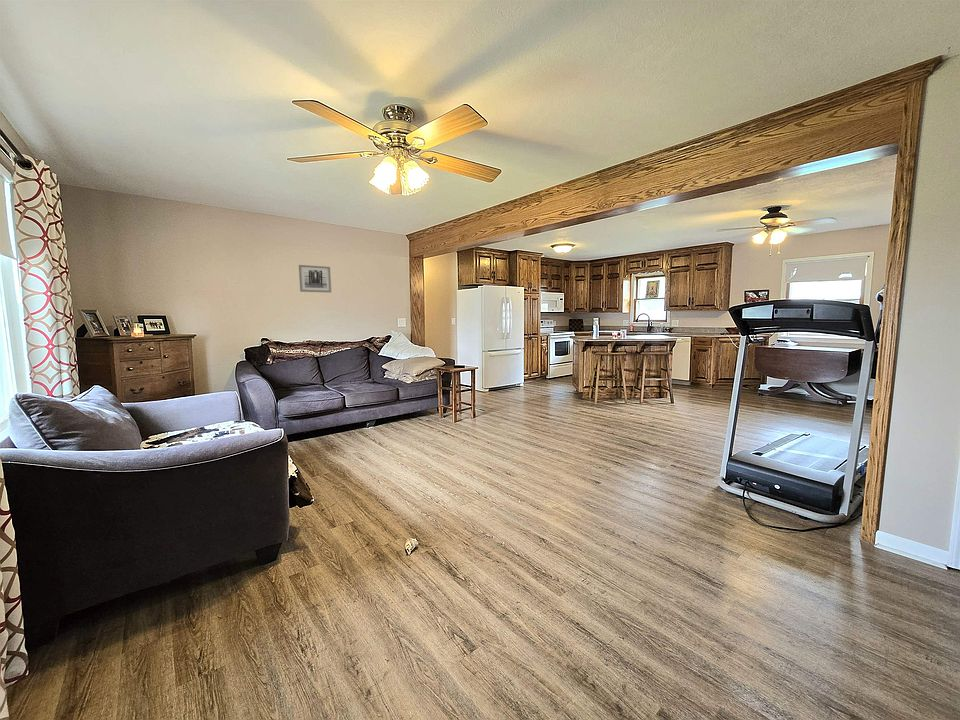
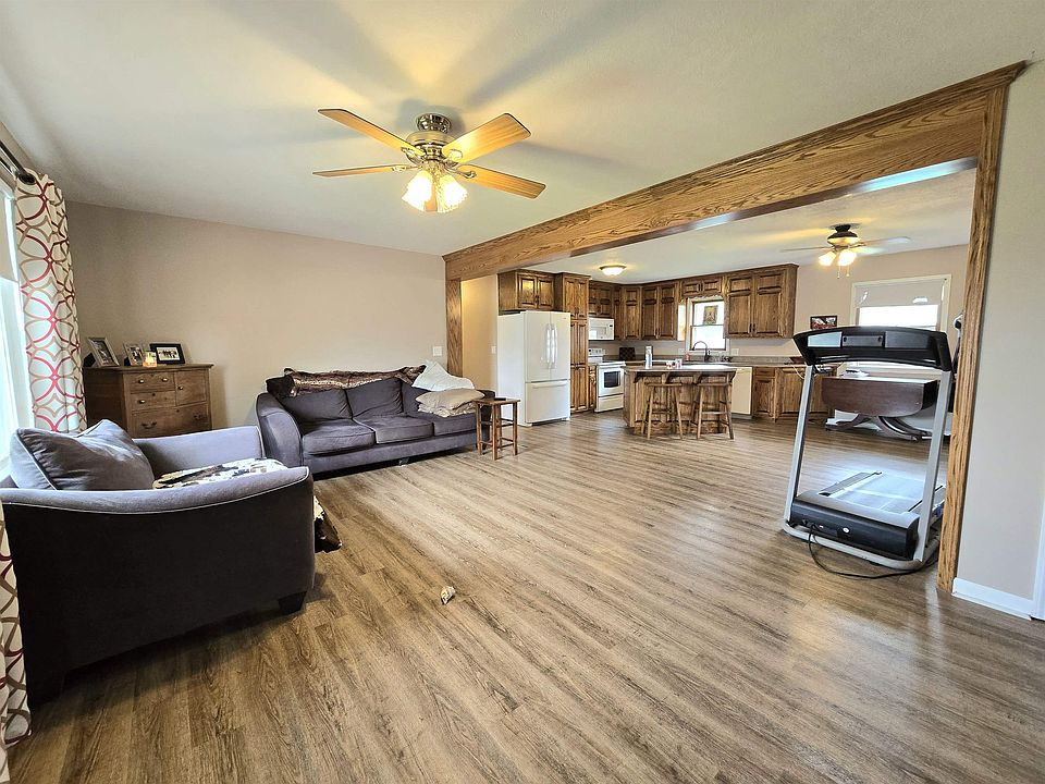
- wall art (315, 279)
